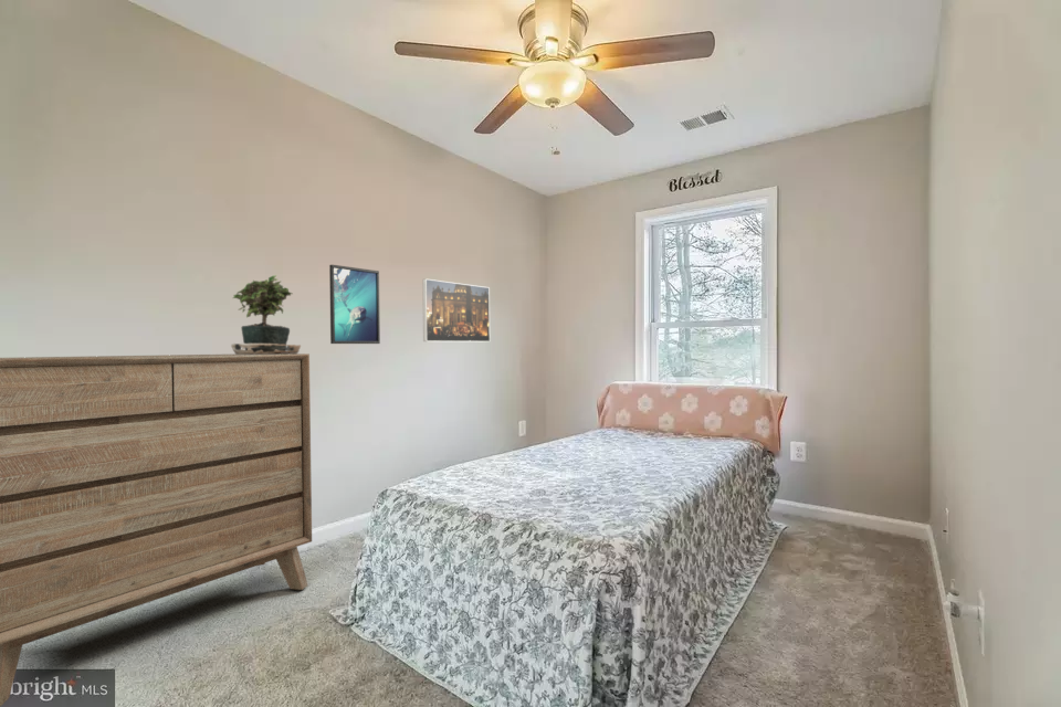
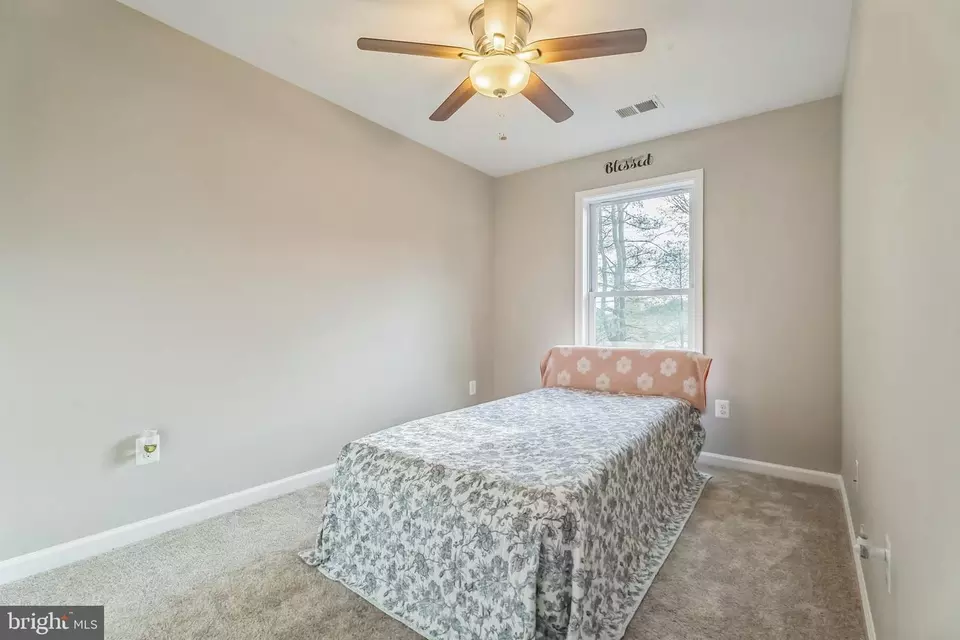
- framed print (355, 305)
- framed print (458, 313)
- potted plant (261, 314)
- dresser (157, 487)
